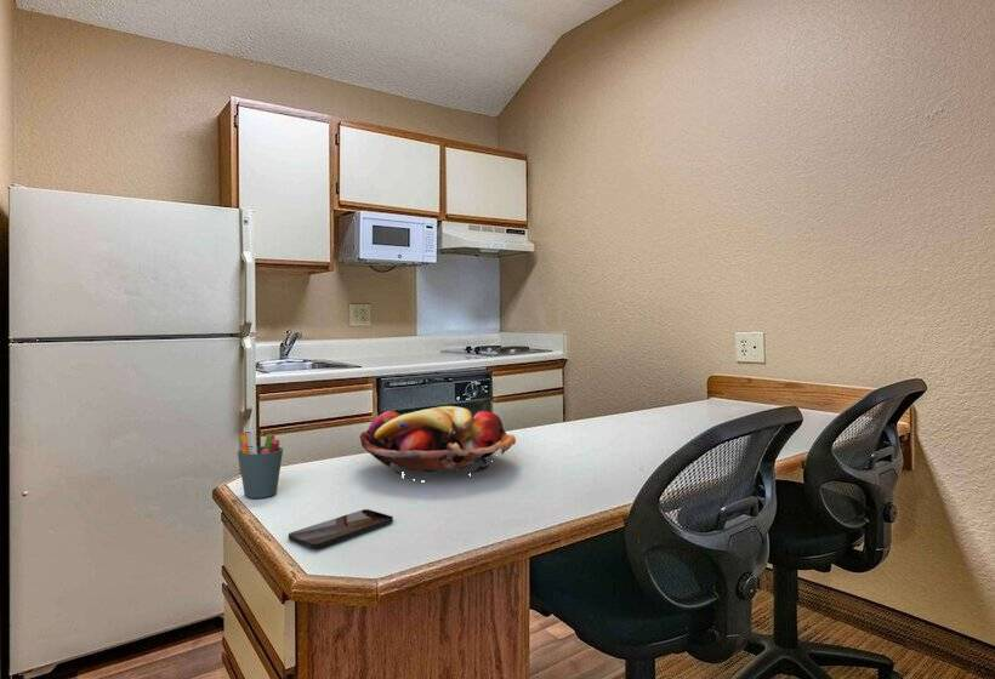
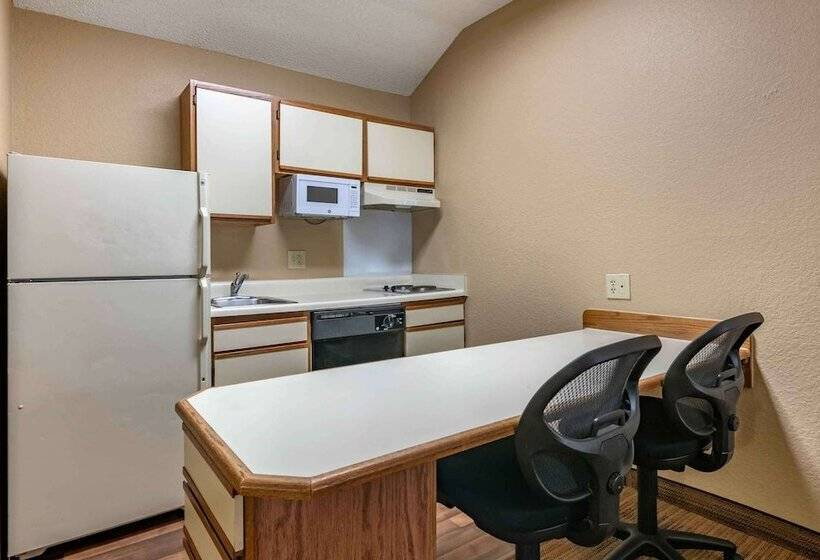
- fruit basket (440, 436)
- pen holder (260, 460)
- smartphone (342, 526)
